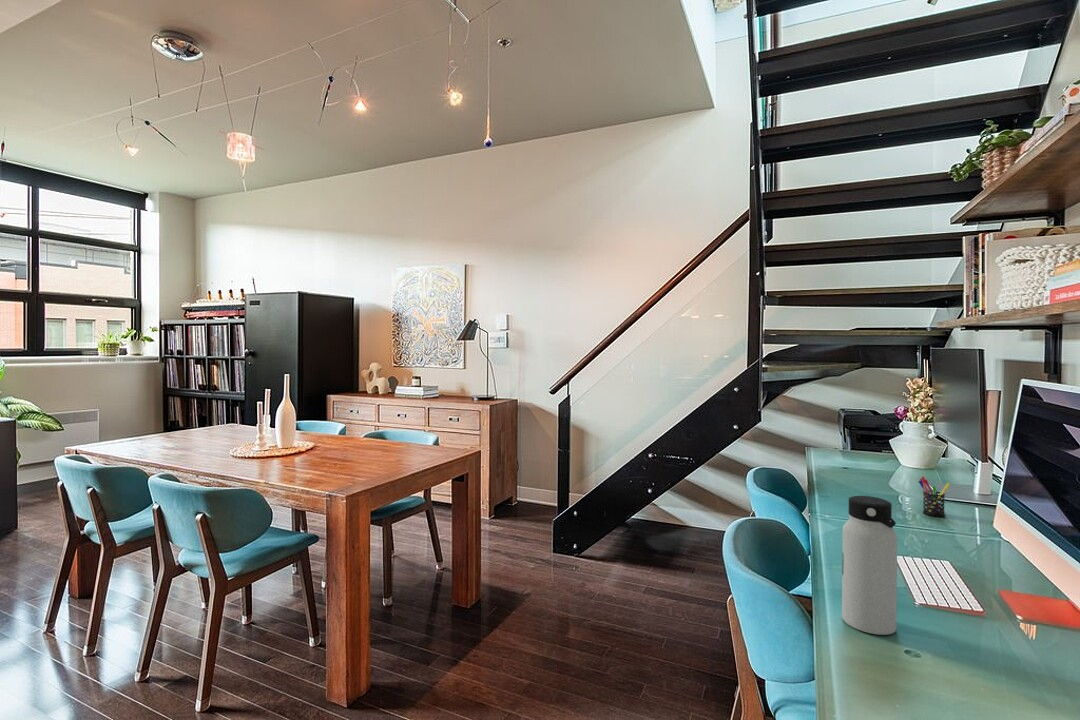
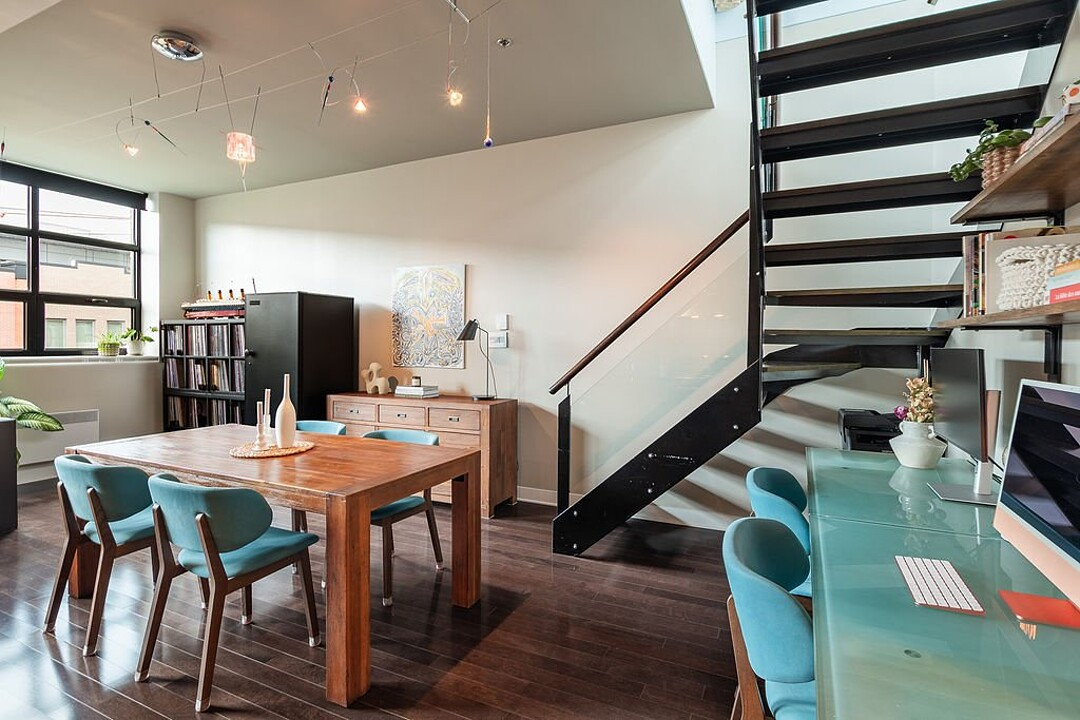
- pen holder (932, 496)
- water bottle (869, 561)
